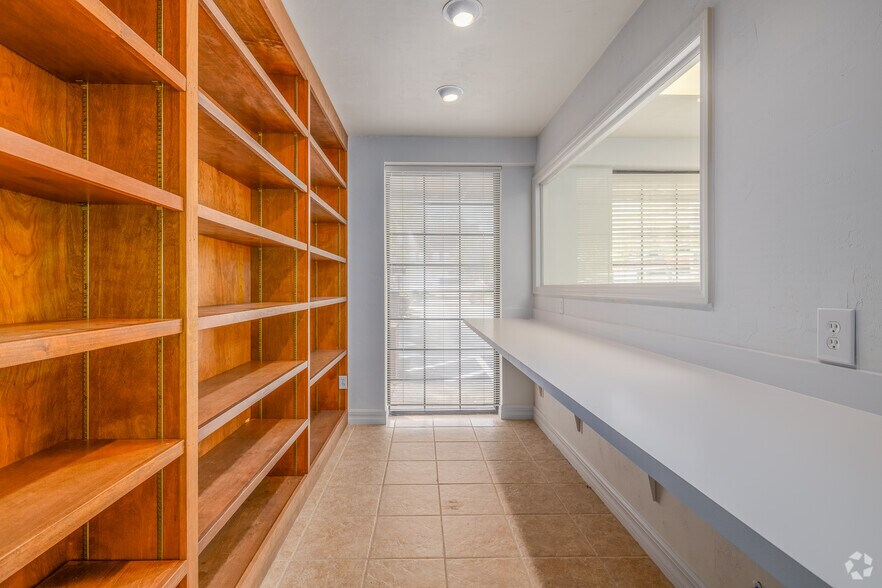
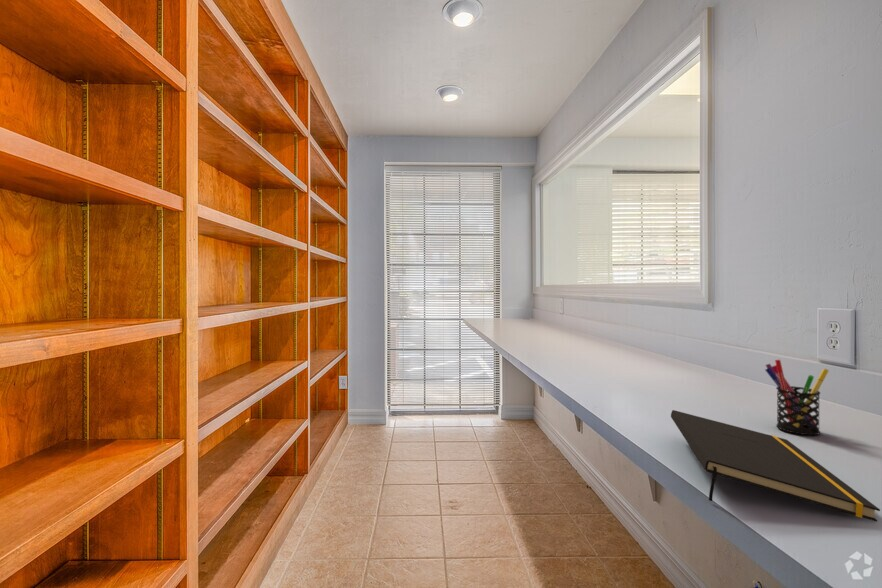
+ notepad (751, 453)
+ pen holder (797, 395)
